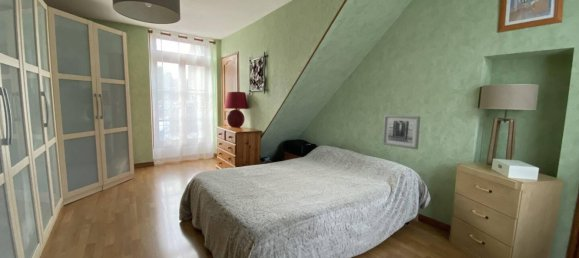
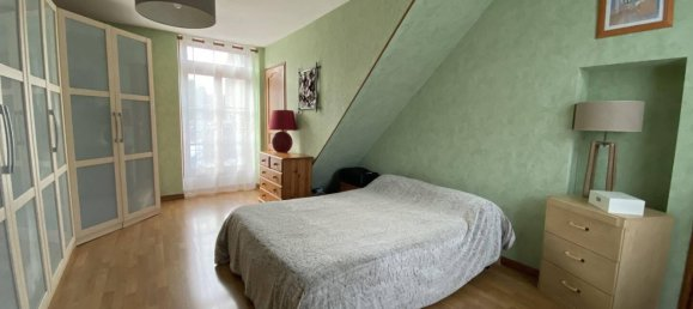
- wall art (400, 131)
